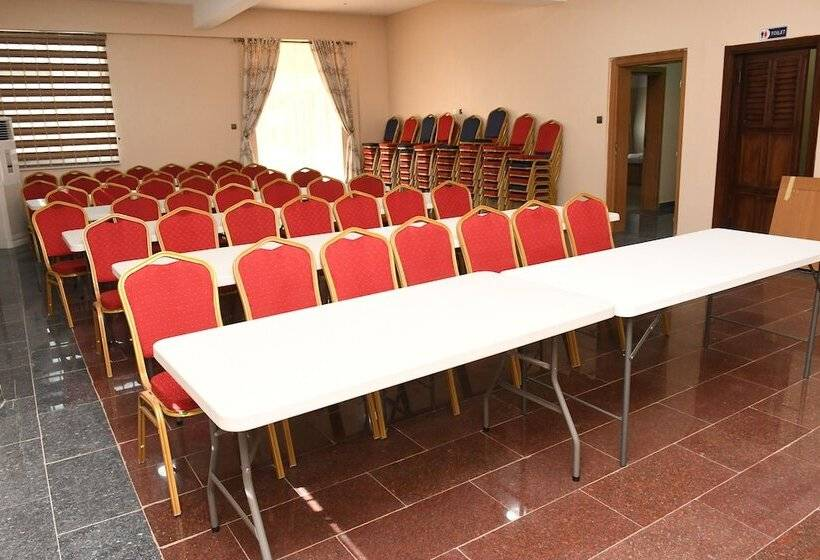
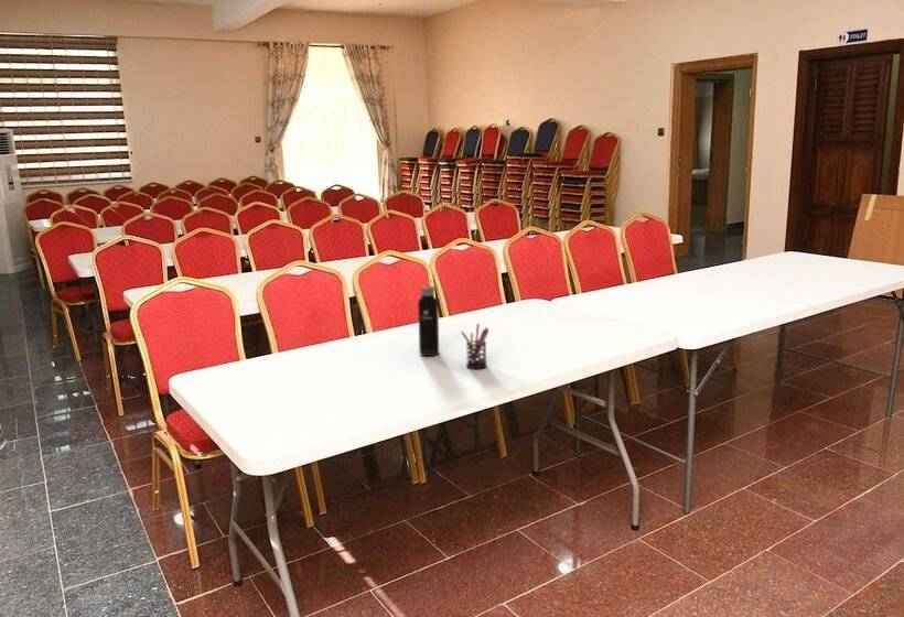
+ water bottle (428, 316)
+ pen holder (474, 345)
